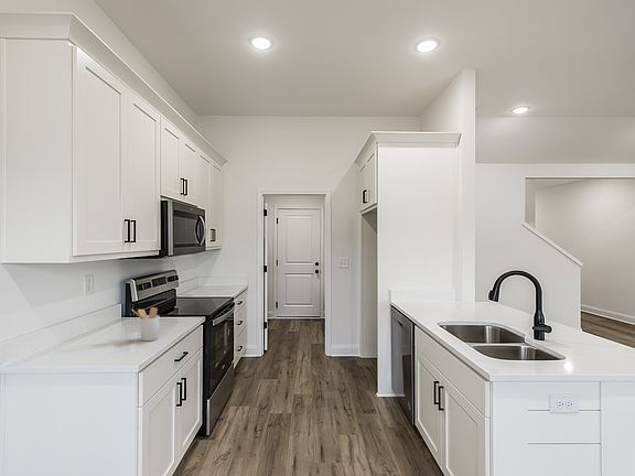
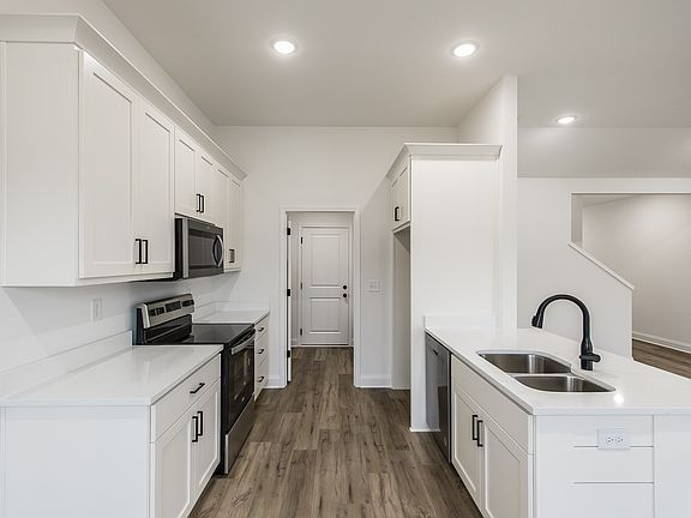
- utensil holder (144, 323)
